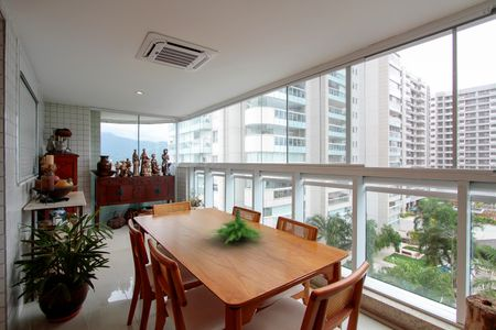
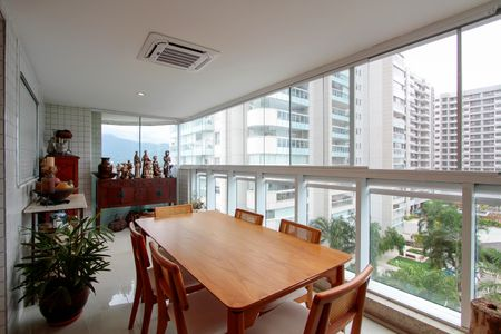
- plant (237, 224)
